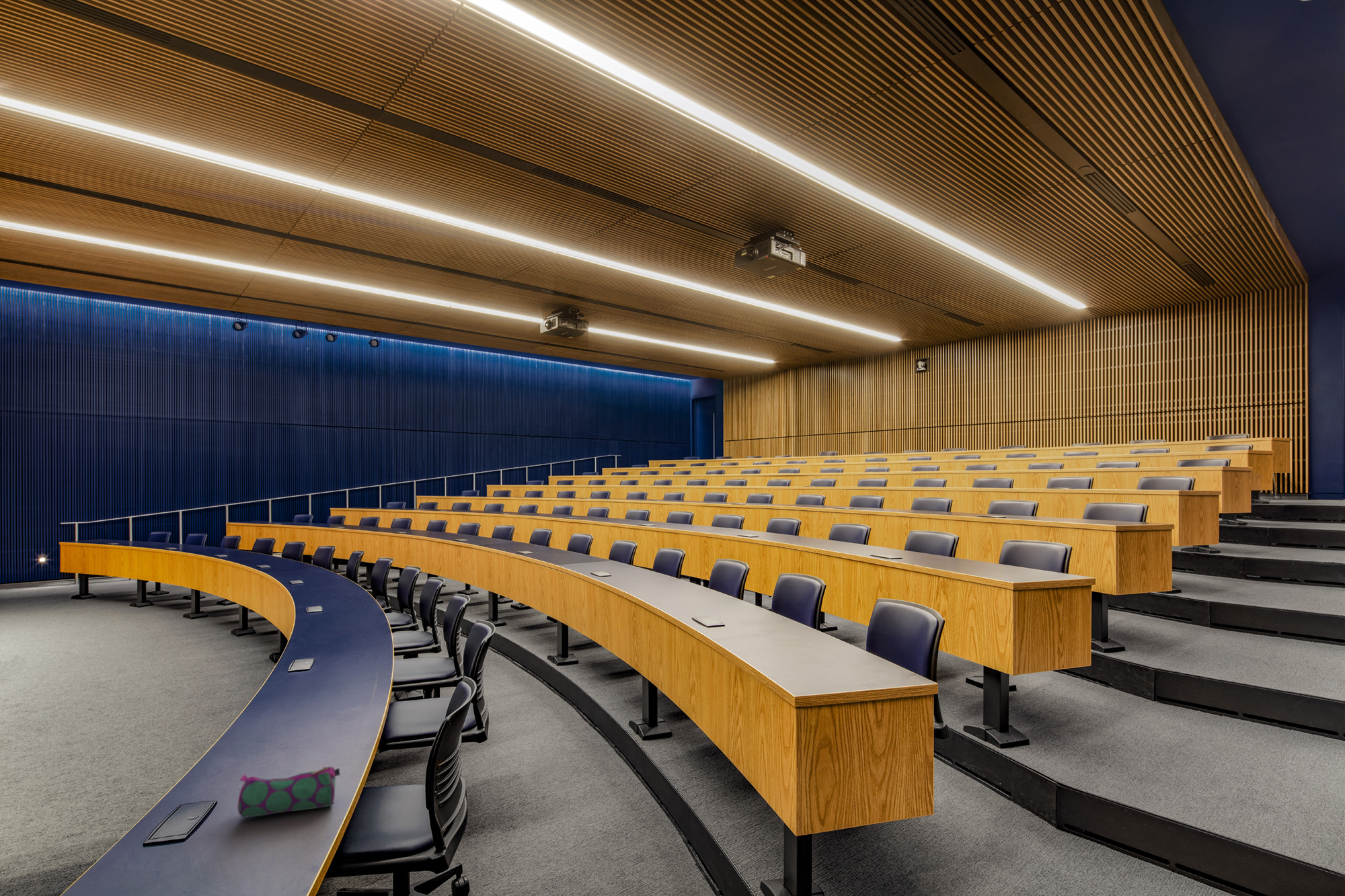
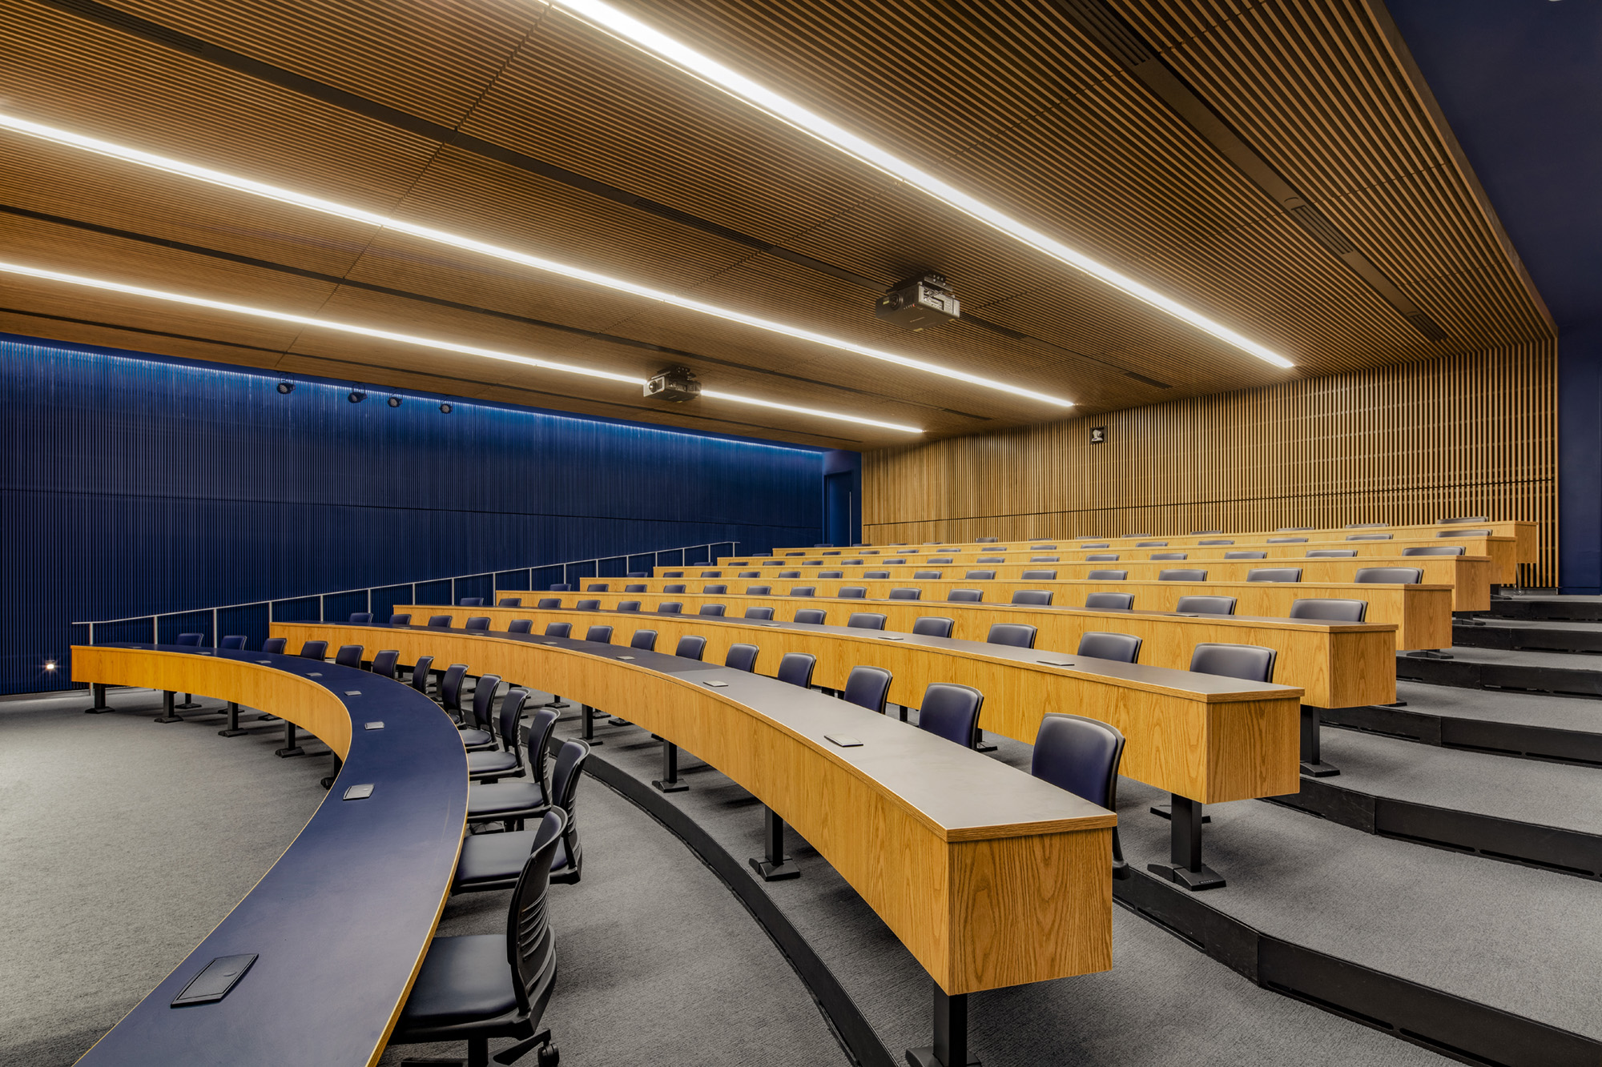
- pencil case (289, 790)
